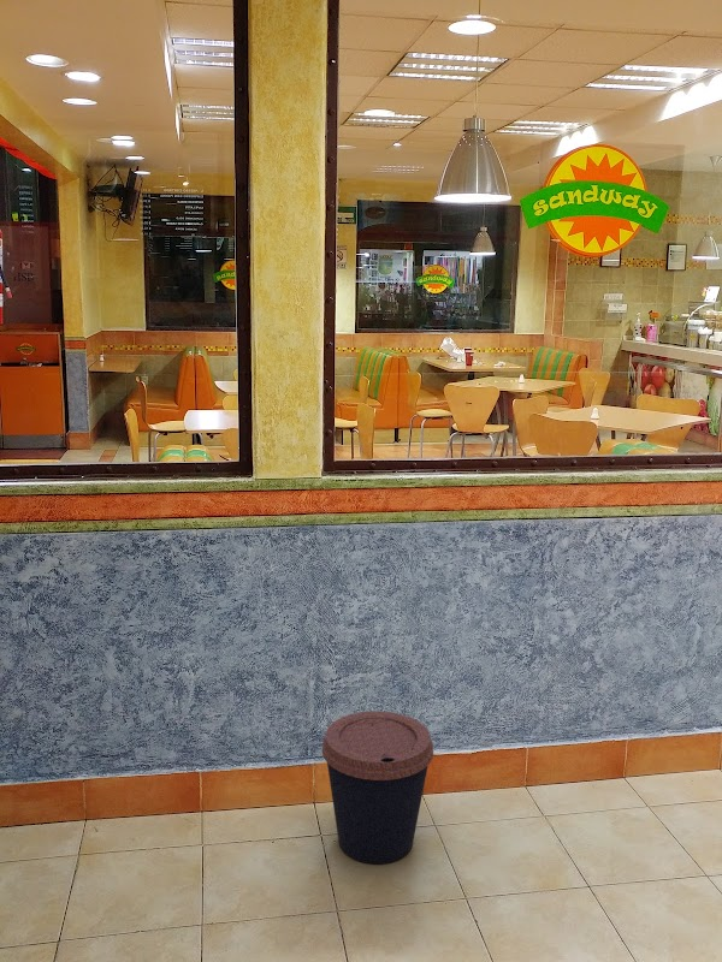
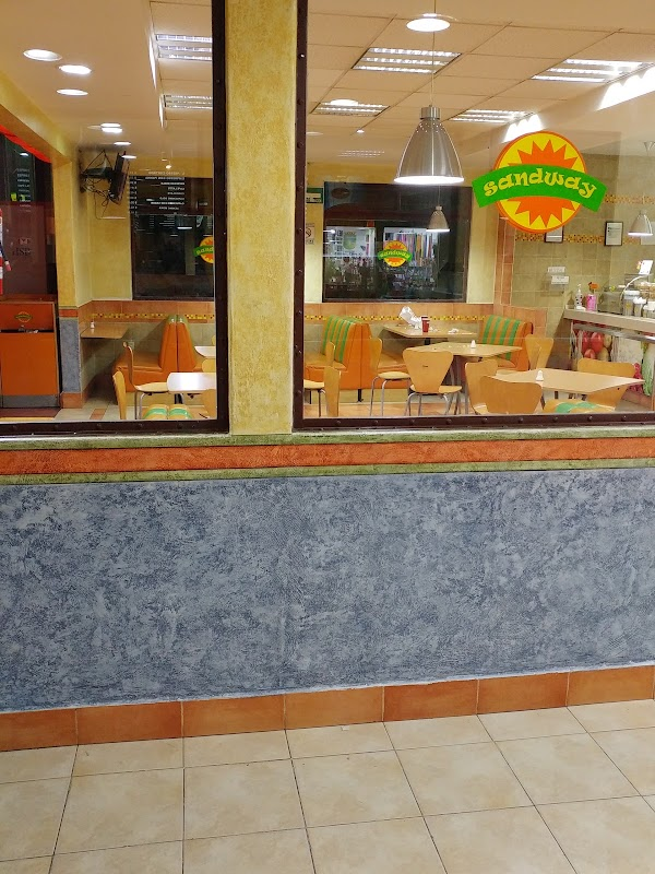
- coffee cup (377, 789)
